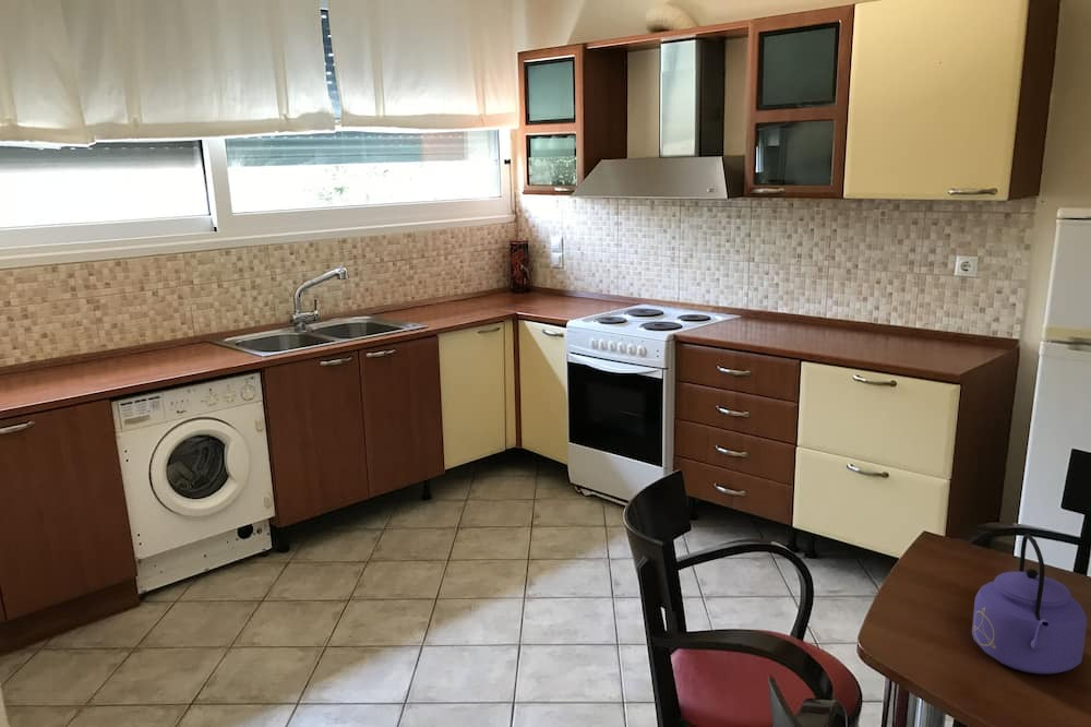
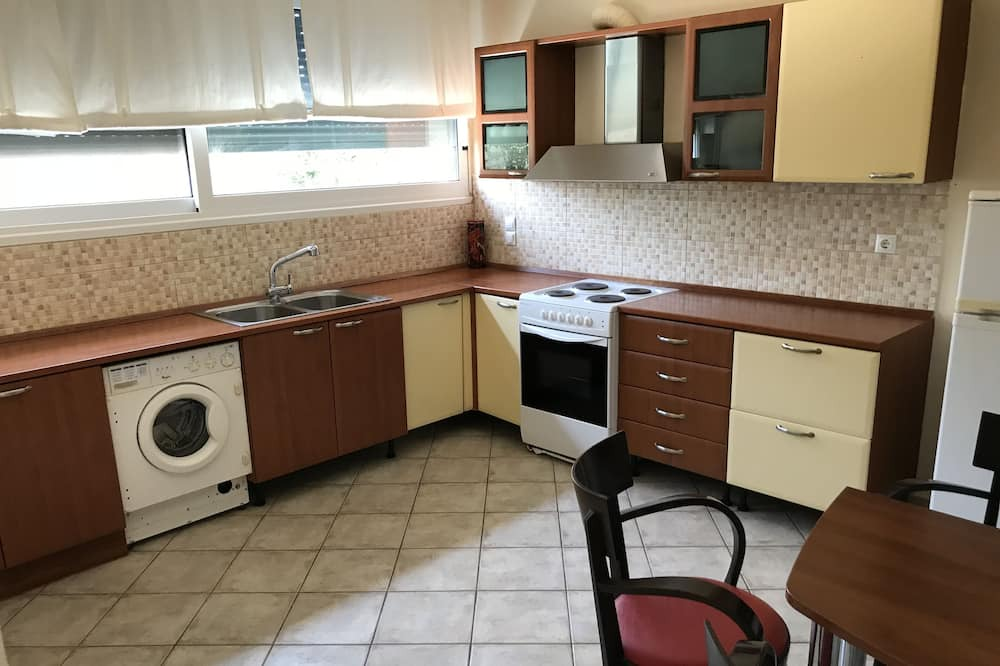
- kettle (1031, 606)
